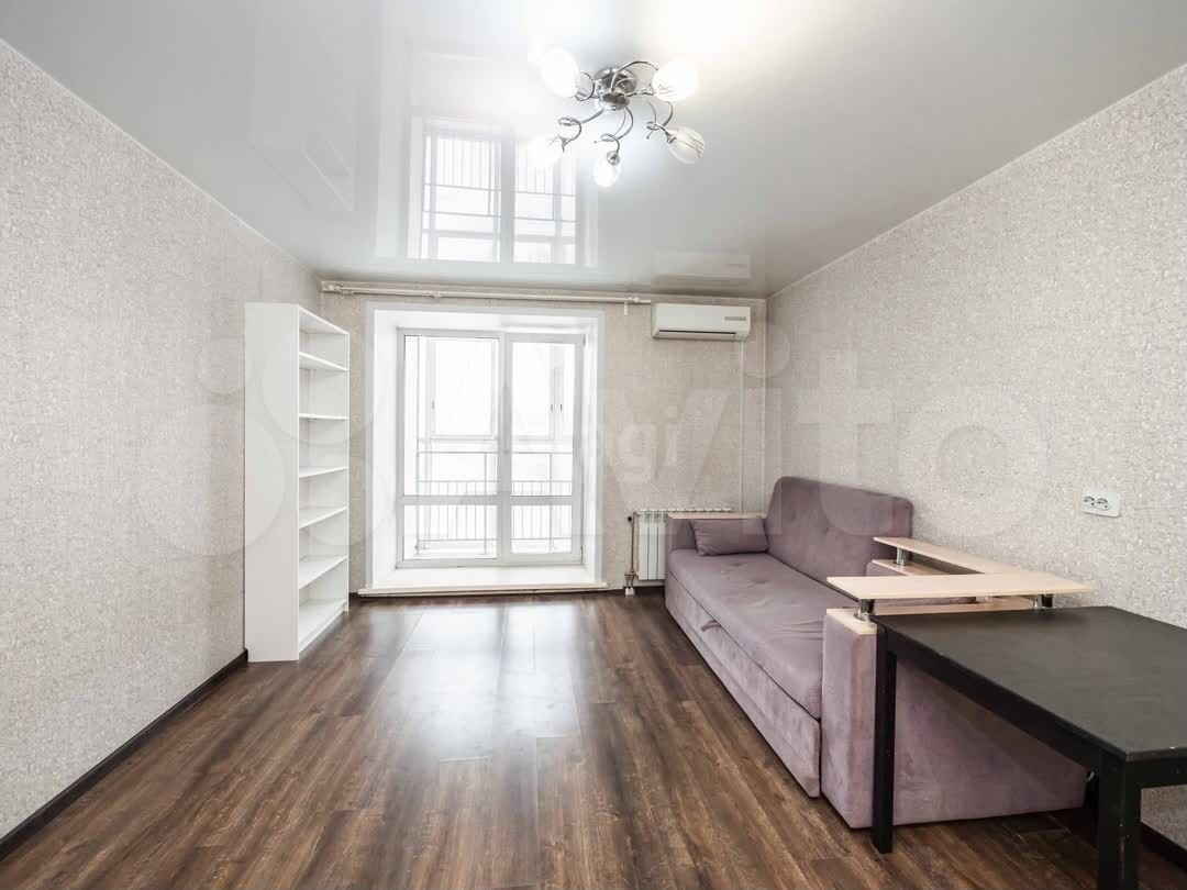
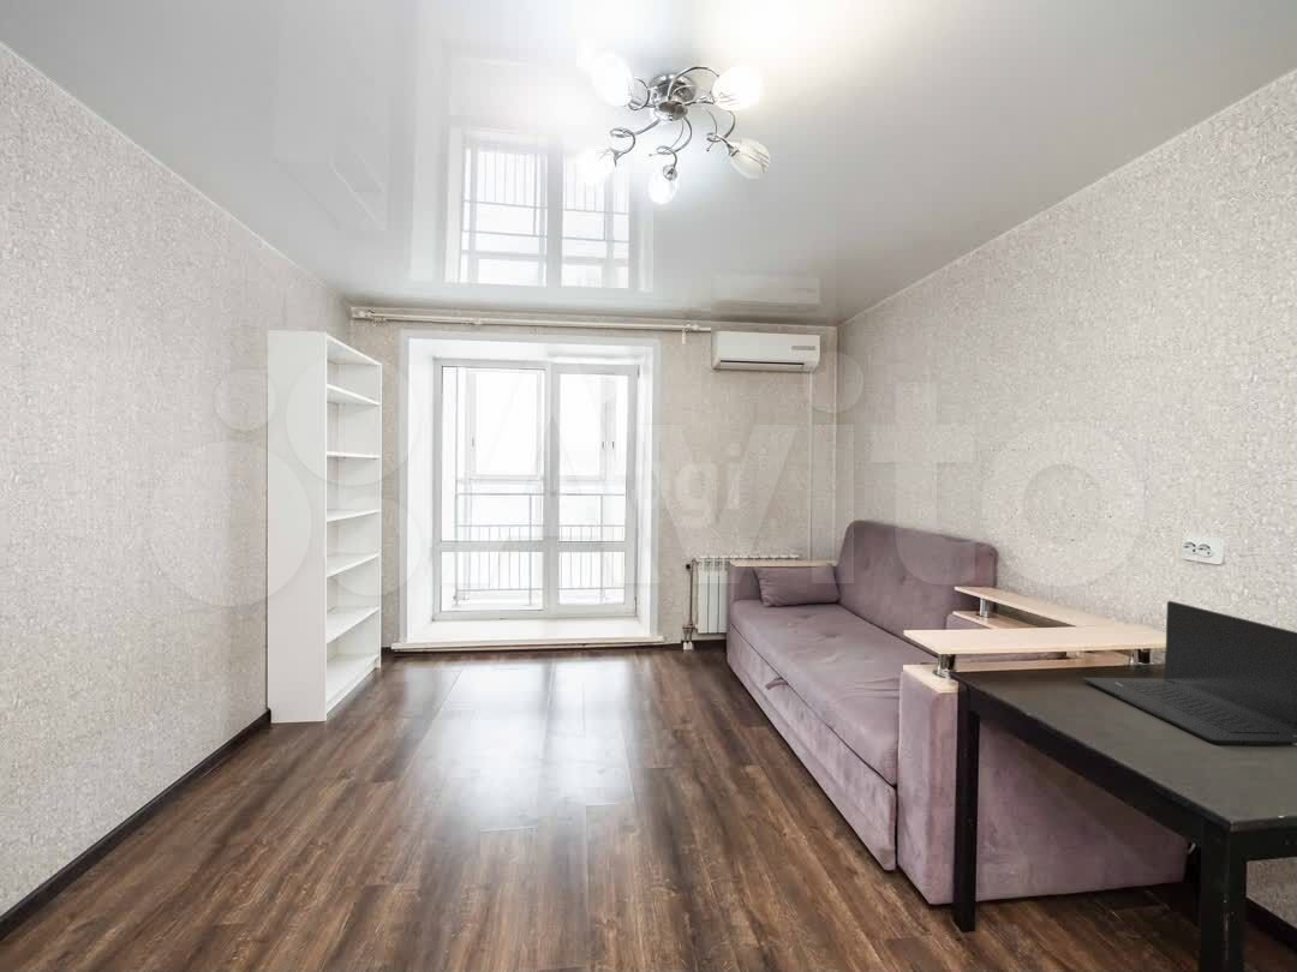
+ laptop (1187, 662)
